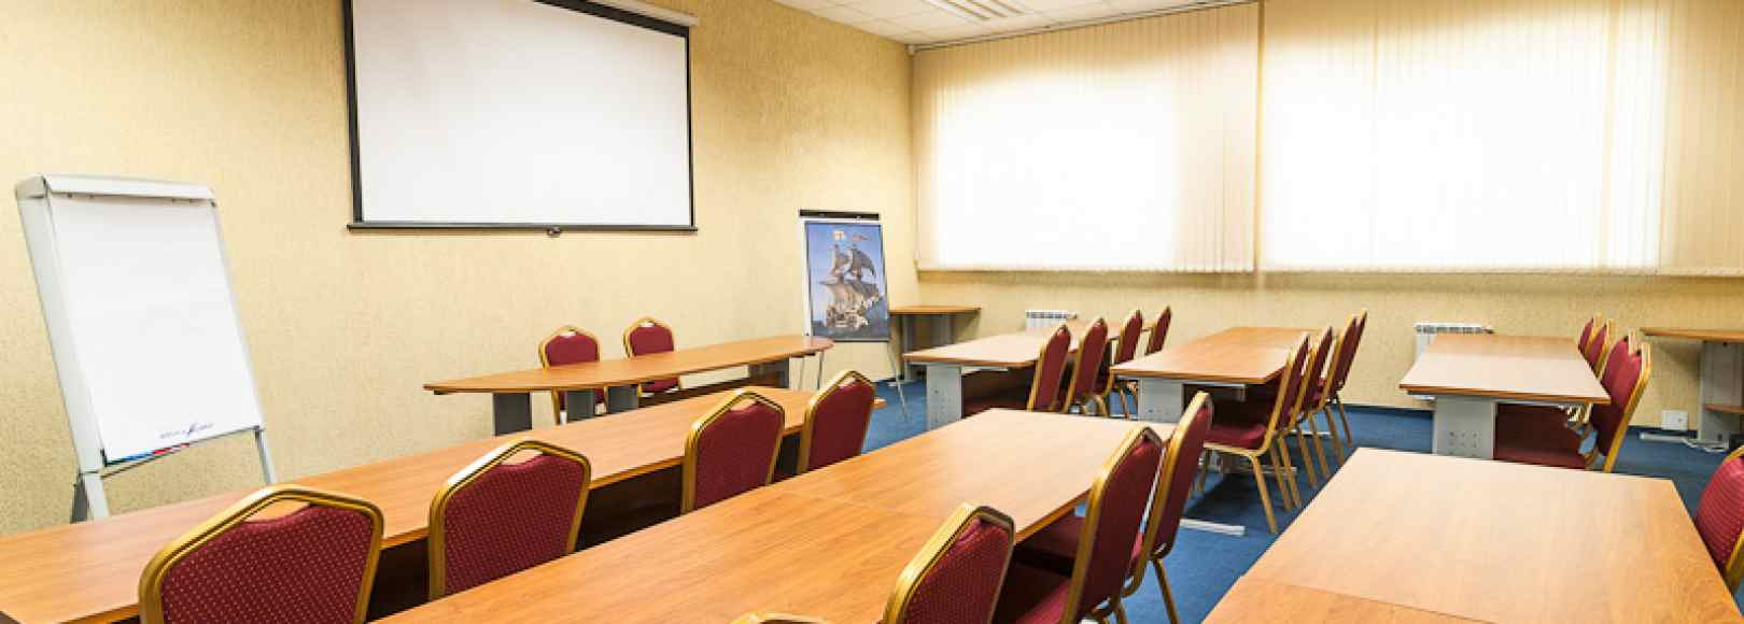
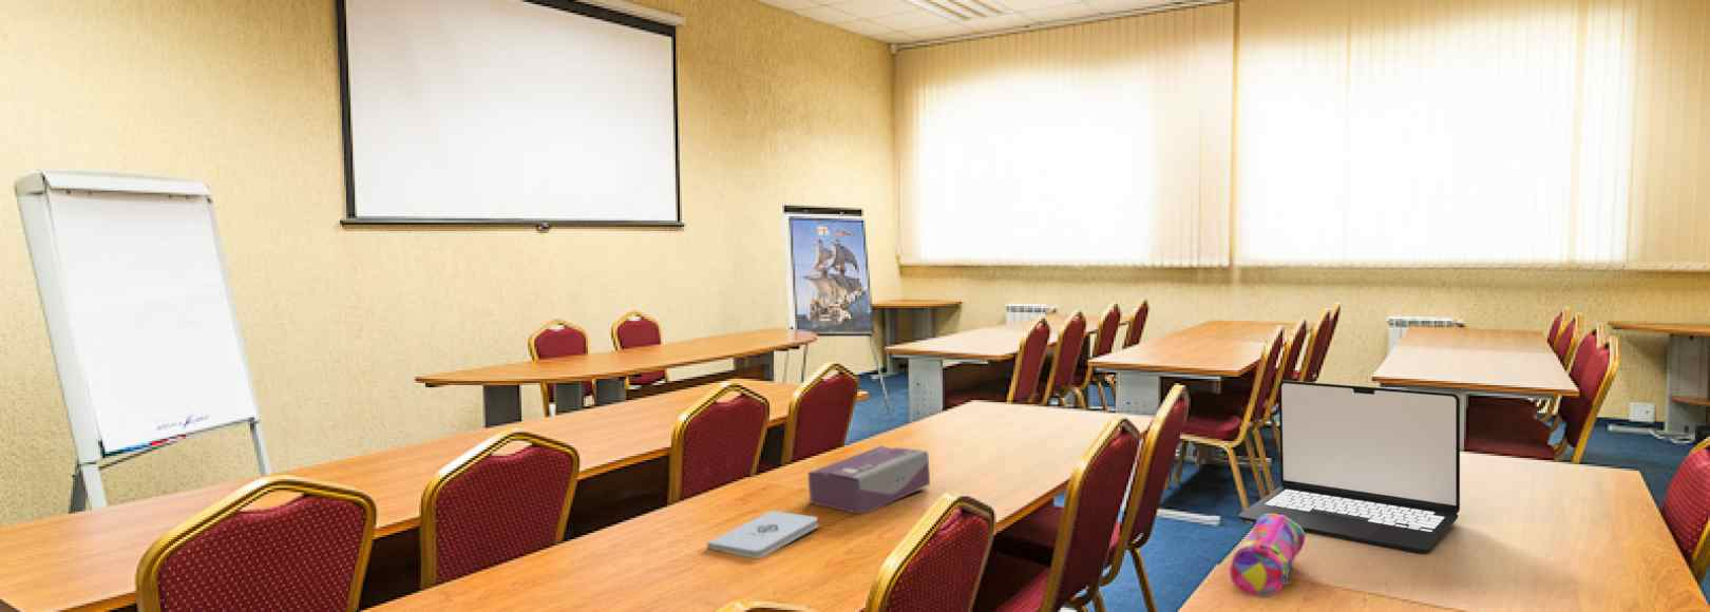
+ laptop (1345, 458)
+ tissue box (870, 477)
+ notepad (766, 532)
+ pencil case (1267, 552)
